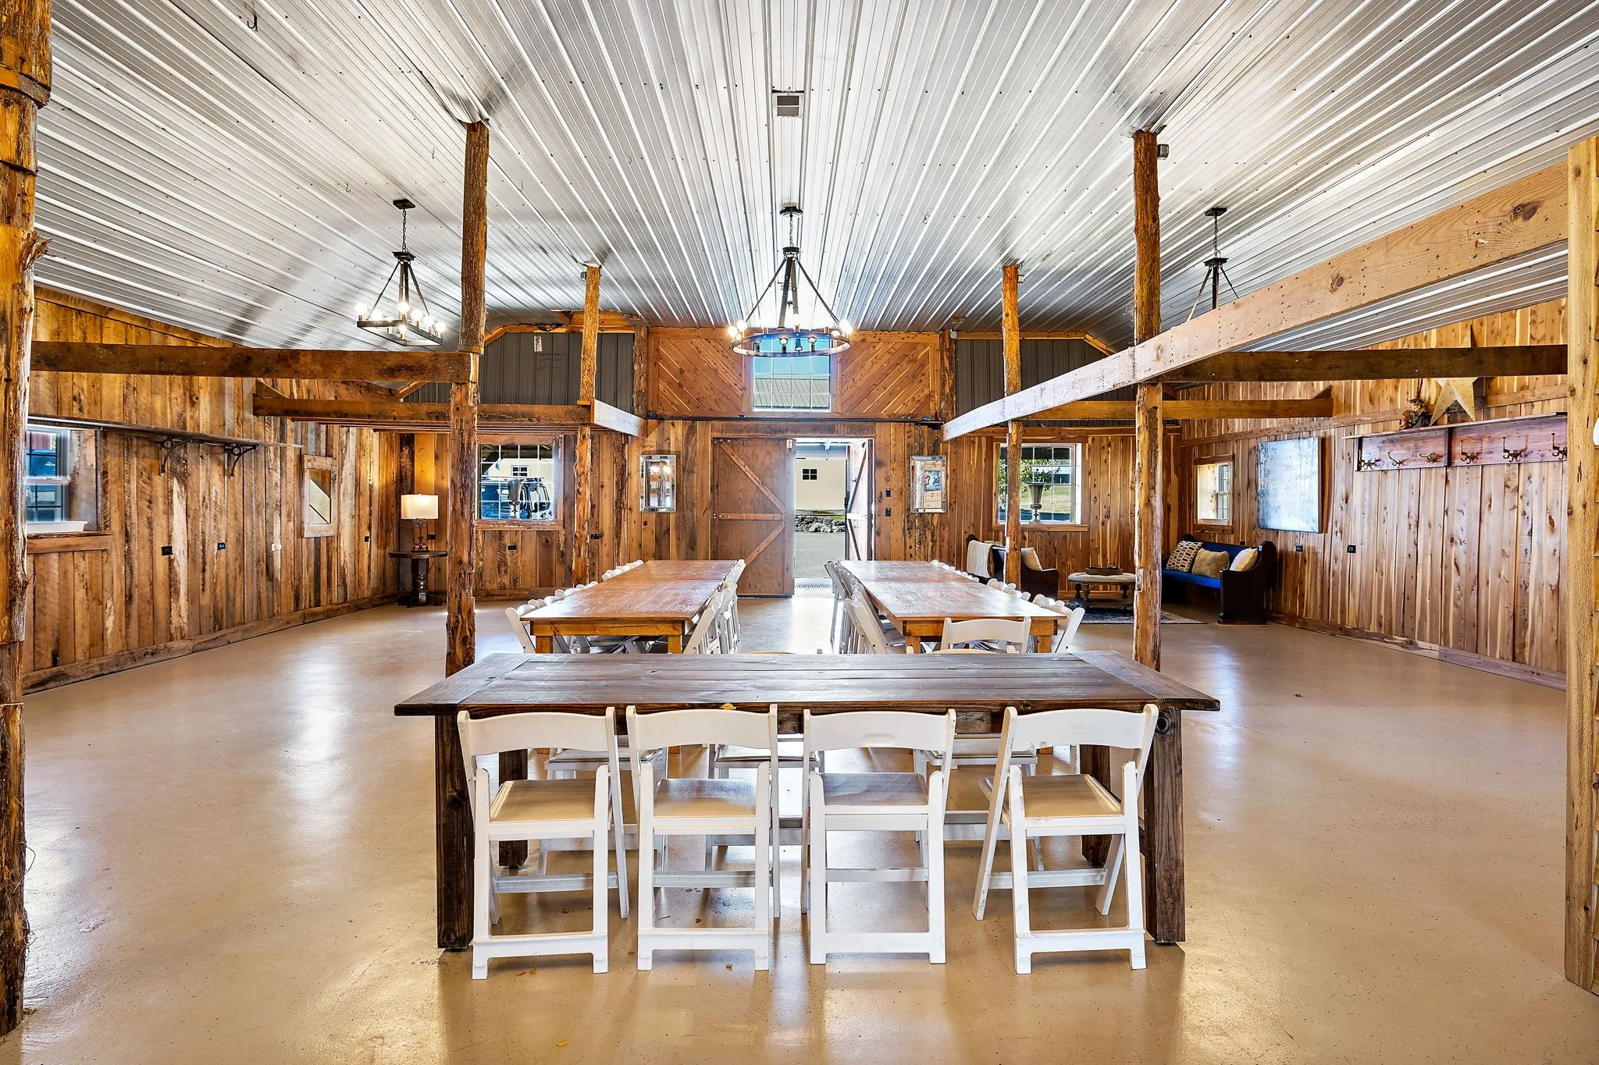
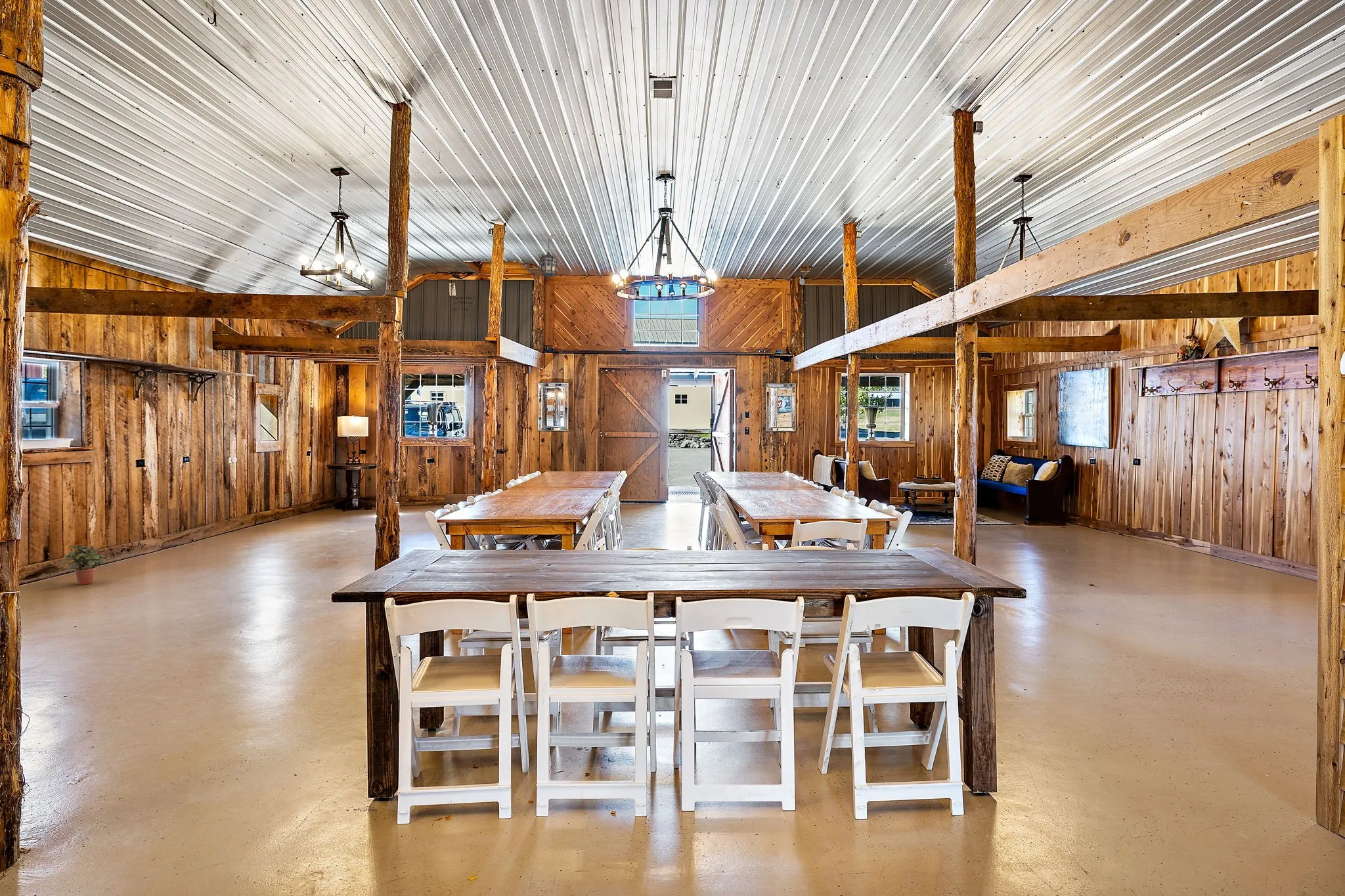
+ potted plant (85, 564)
+ hanging lantern (548, 259)
